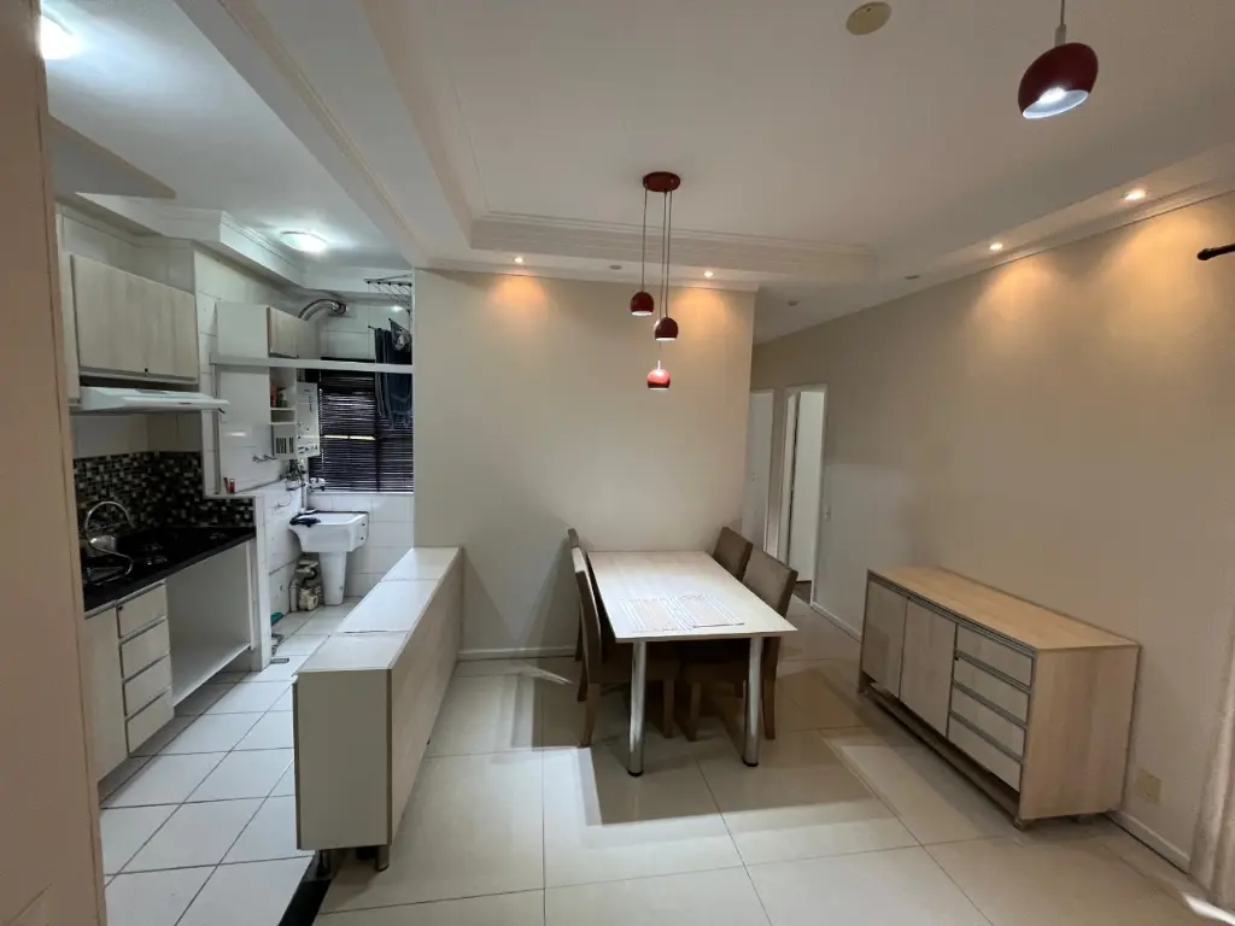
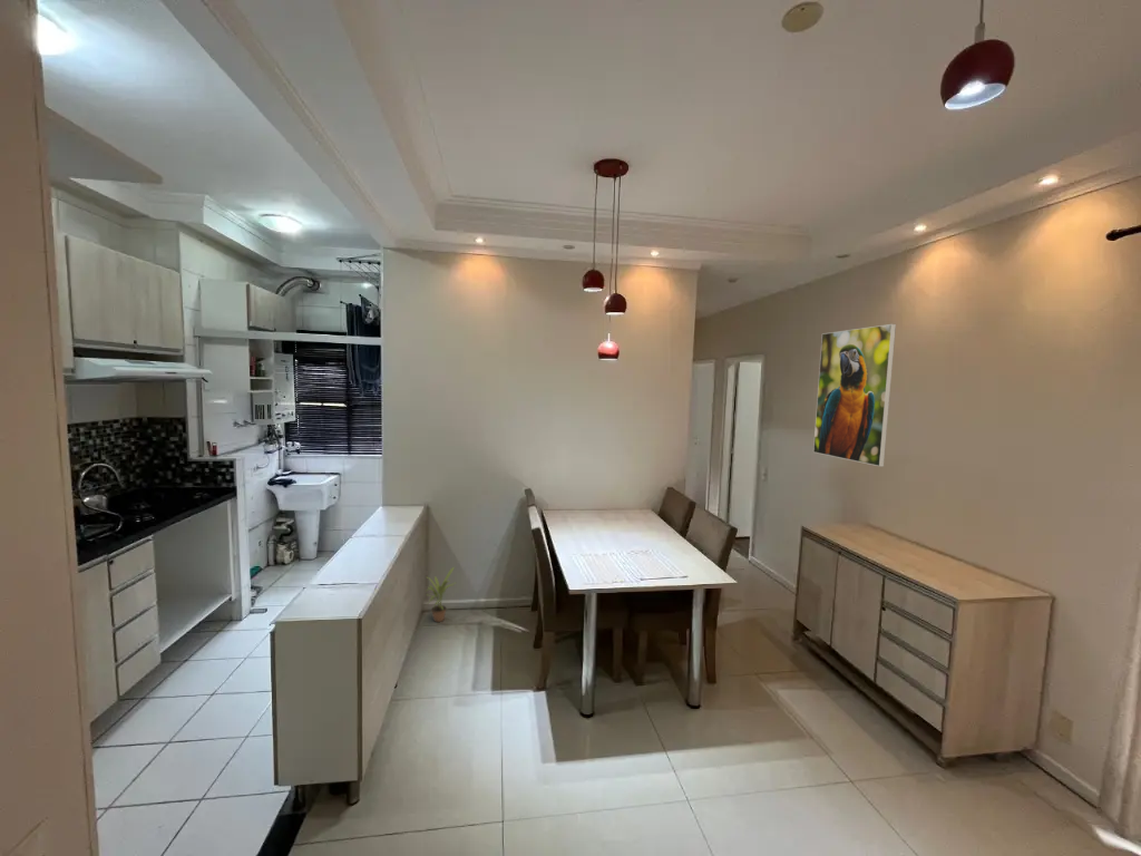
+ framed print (850, 395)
+ potted plant (440, 596)
